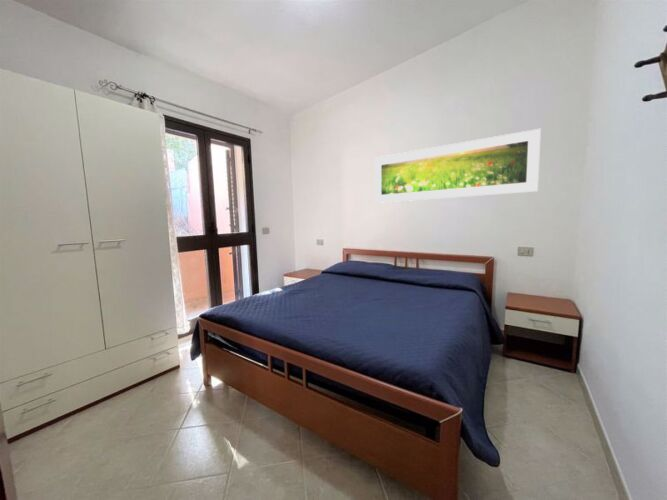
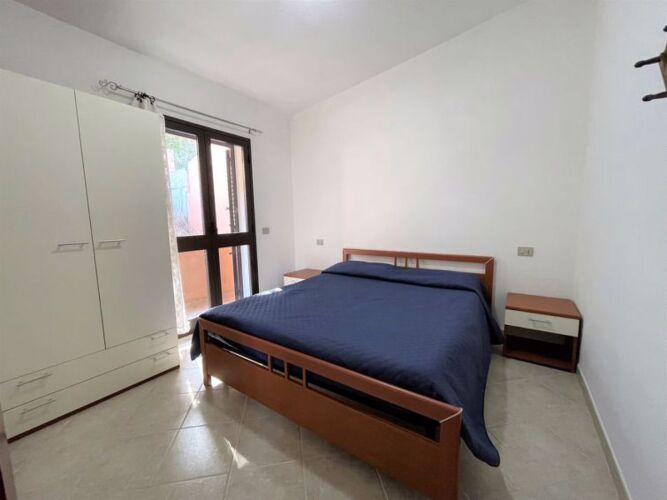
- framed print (443, 172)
